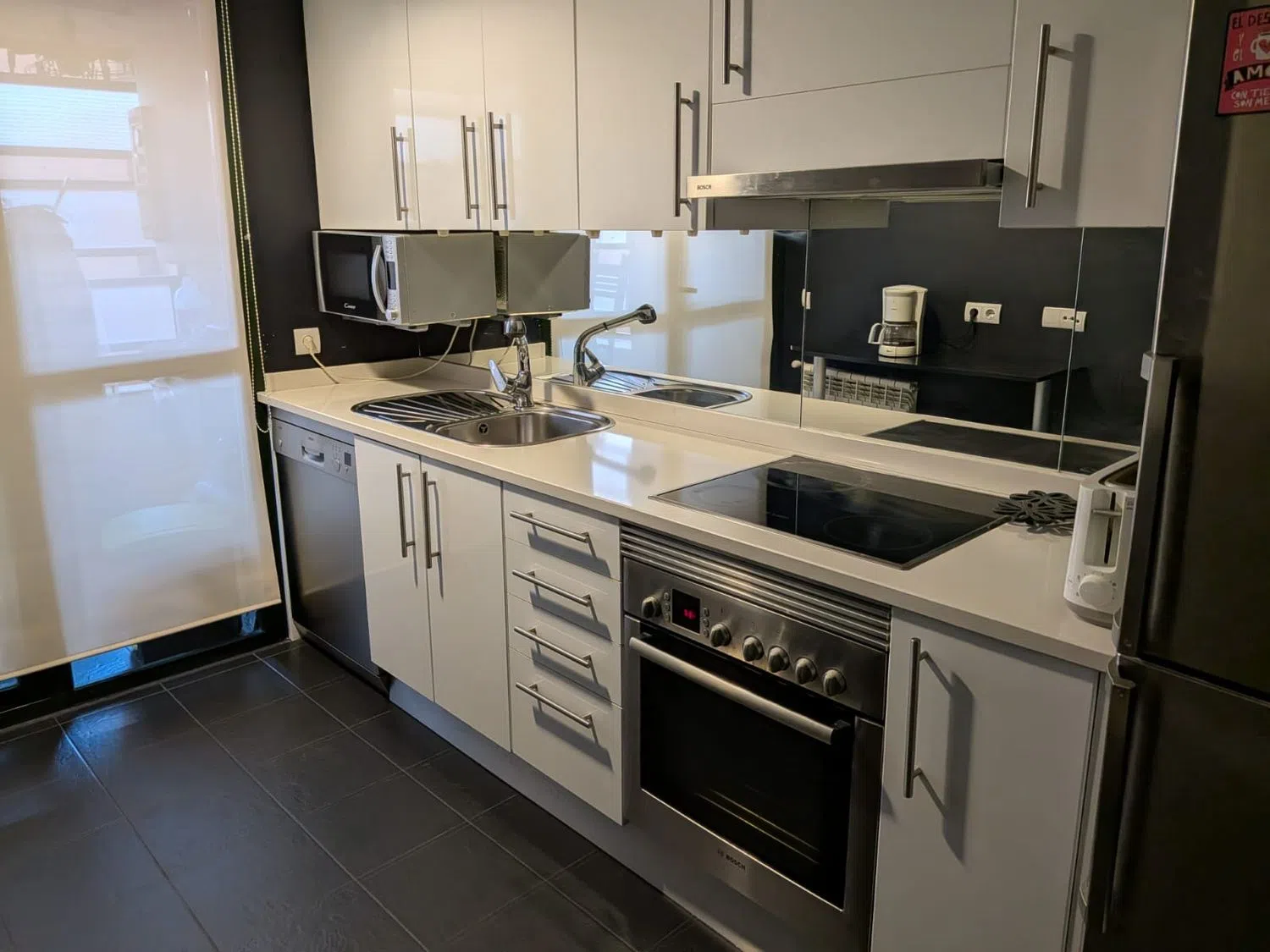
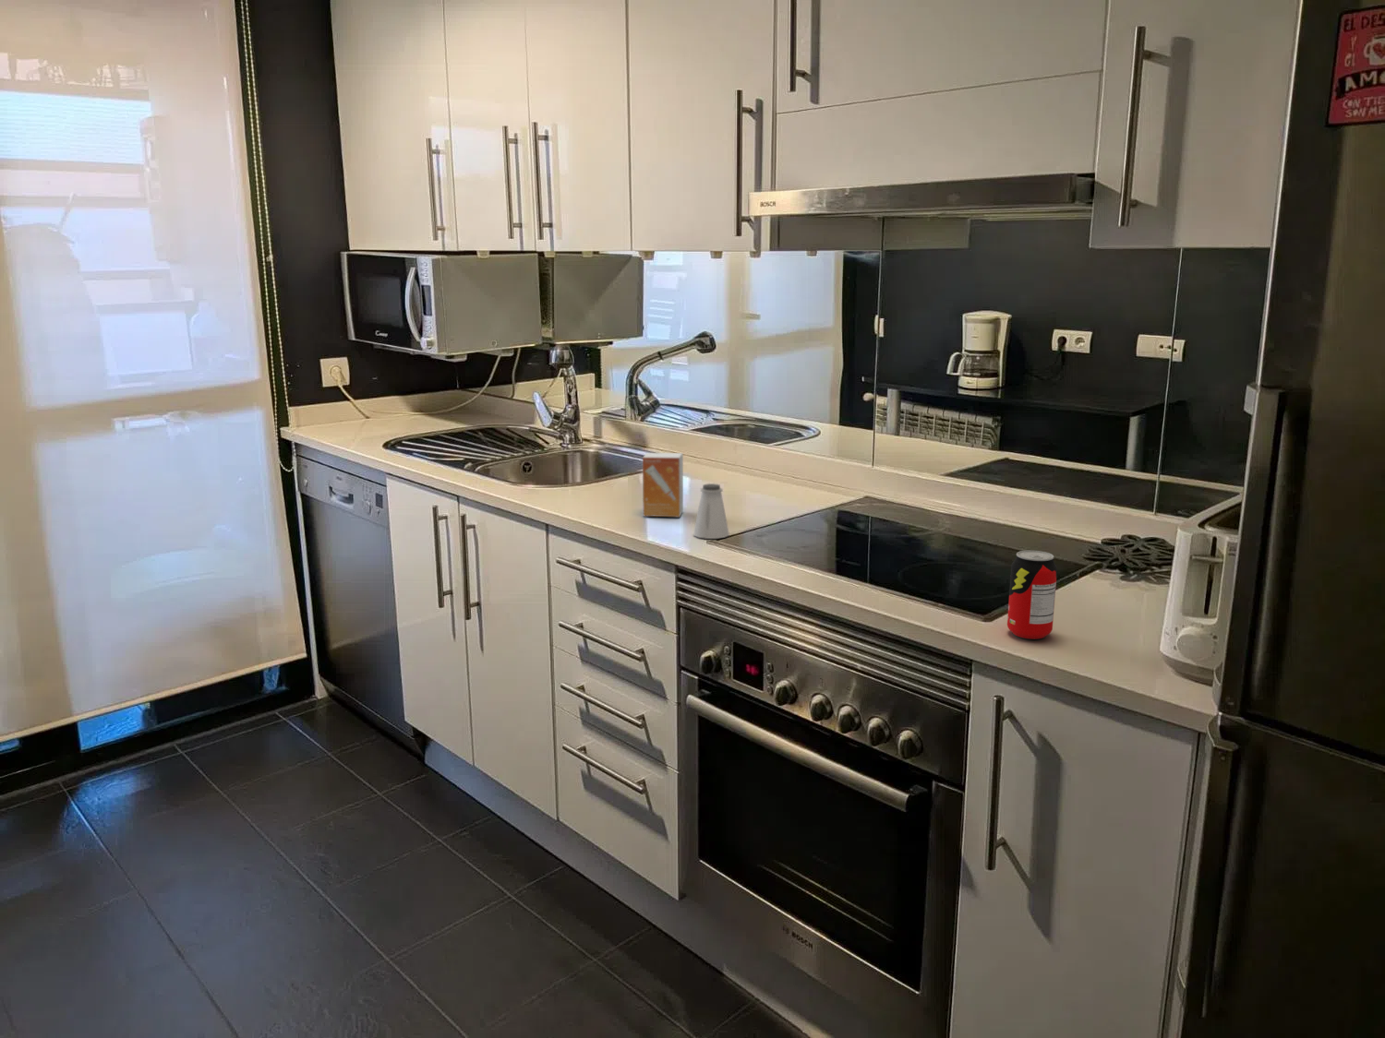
+ small box (663, 484)
+ beverage can (1032, 594)
+ saltshaker (711, 509)
